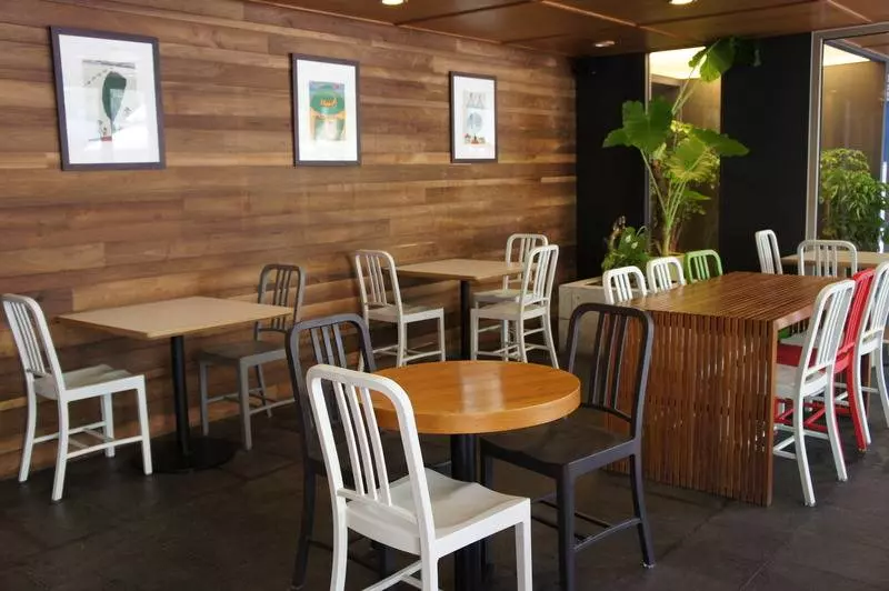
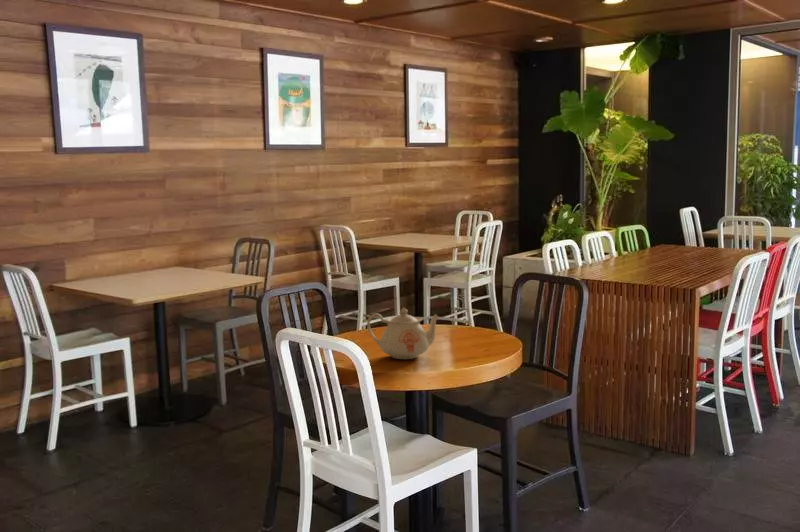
+ teapot (404, 331)
